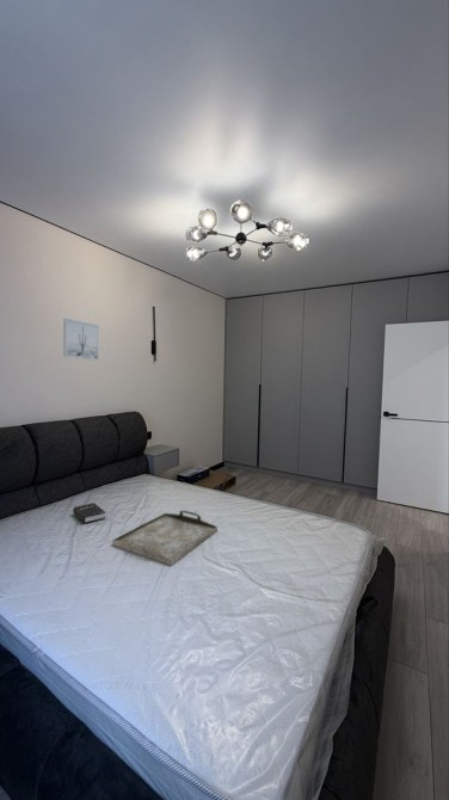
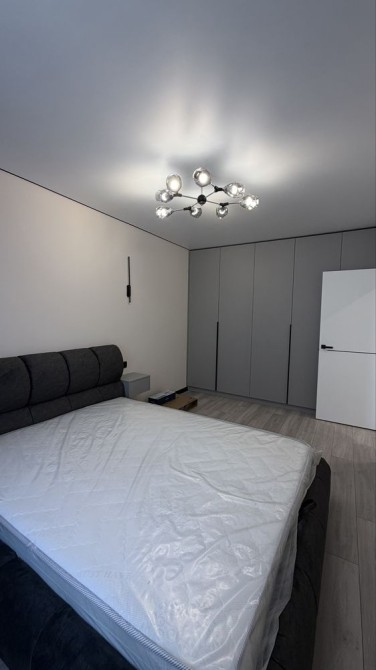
- wall art (81, 340)
- hardback book (88, 512)
- serving tray (167, 530)
